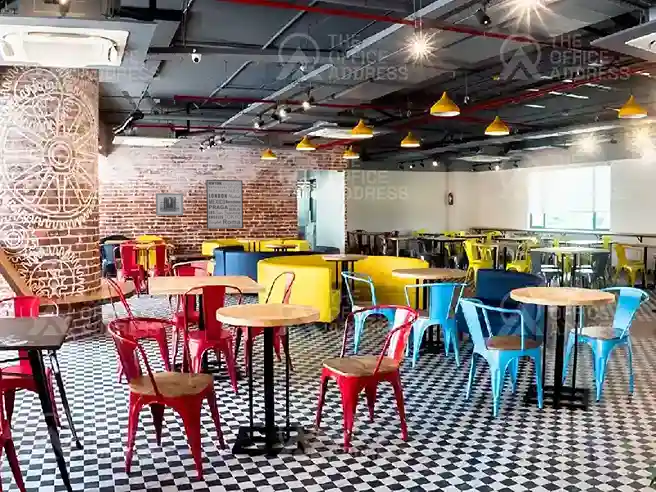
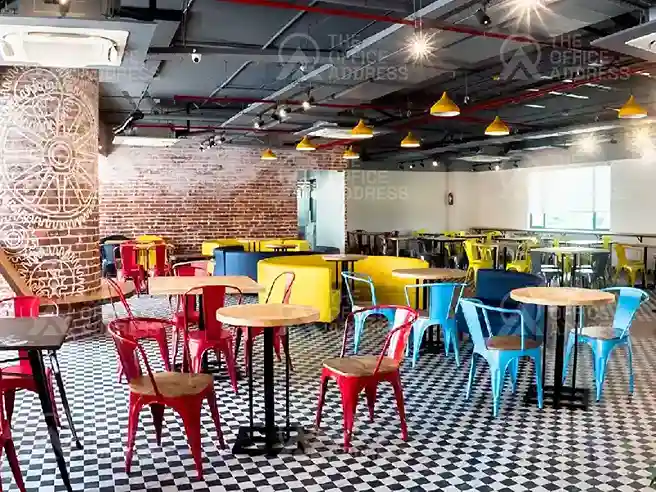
- wall art (224, 204)
- wall art (169, 204)
